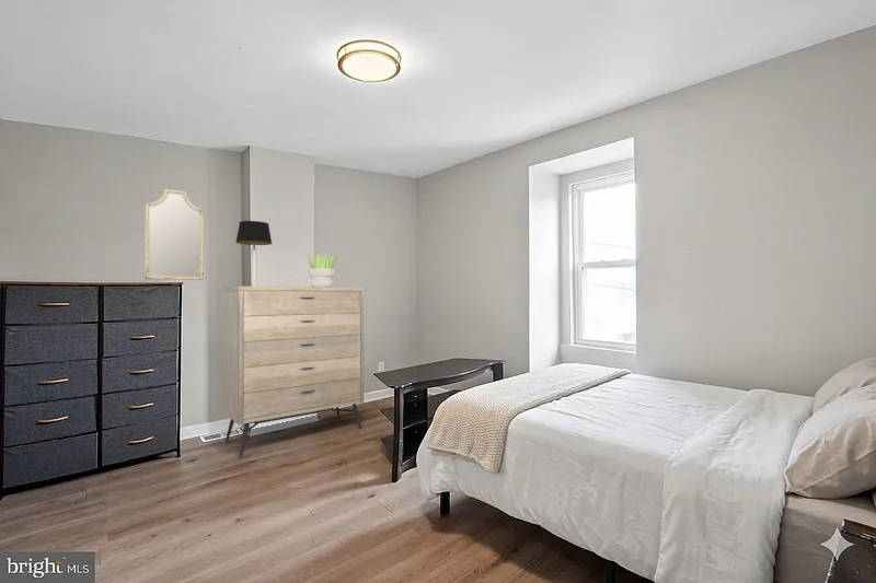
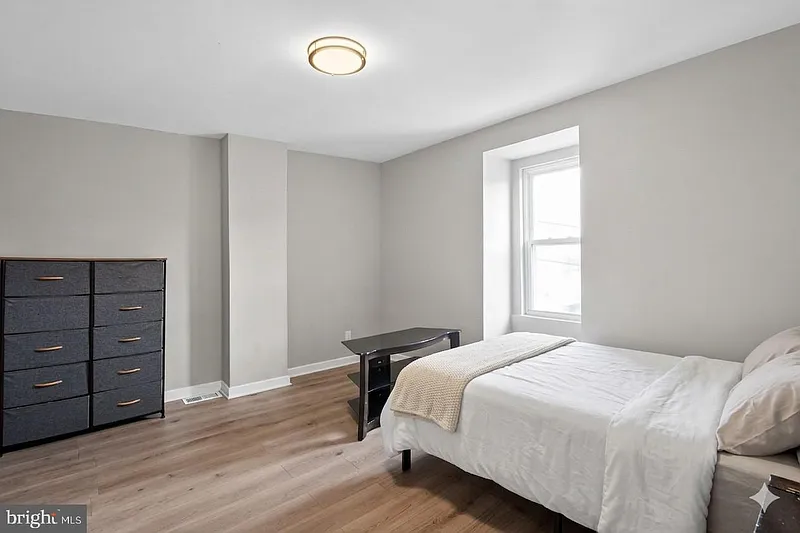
- table lamp (254, 255)
- home mirror (175, 234)
- dresser (296, 361)
- potted plant (321, 269)
